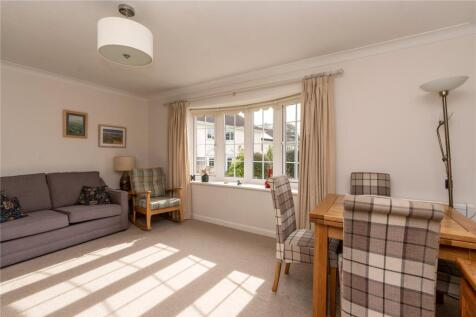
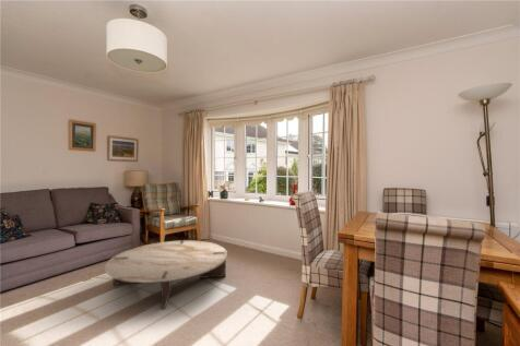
+ coffee table (170, 267)
